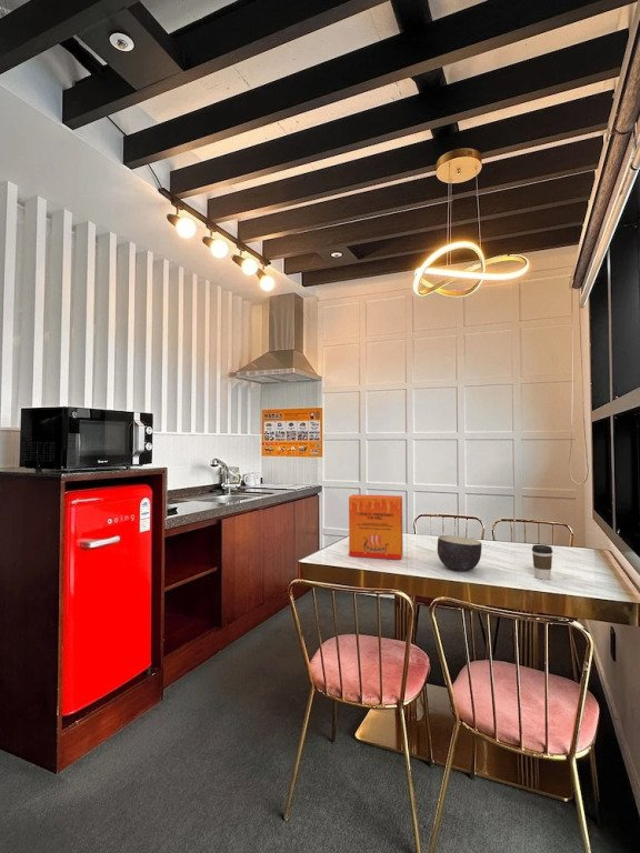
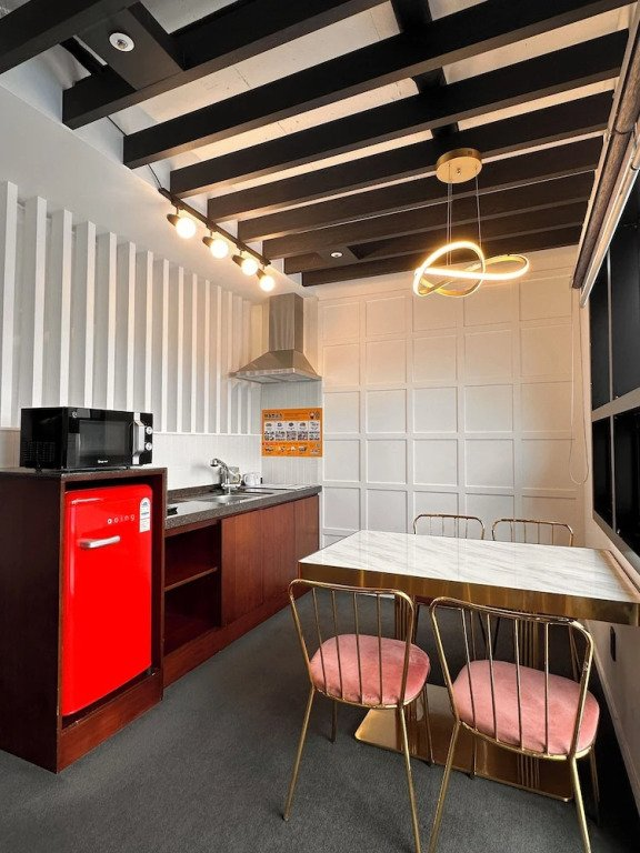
- cereal box (376, 525)
- coffee cup (542, 562)
- bowl (459, 553)
